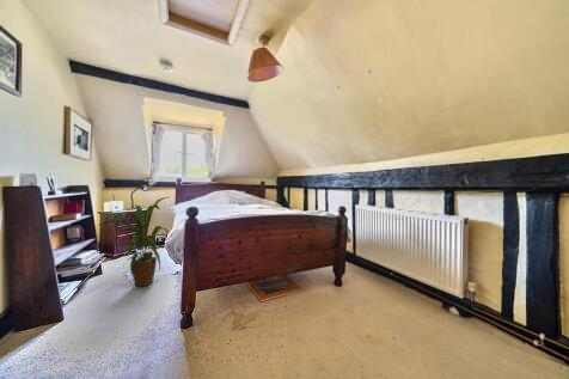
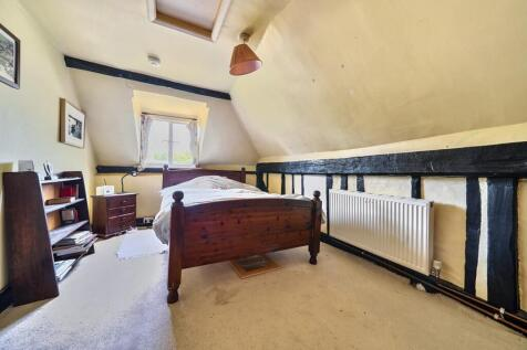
- house plant (136, 240)
